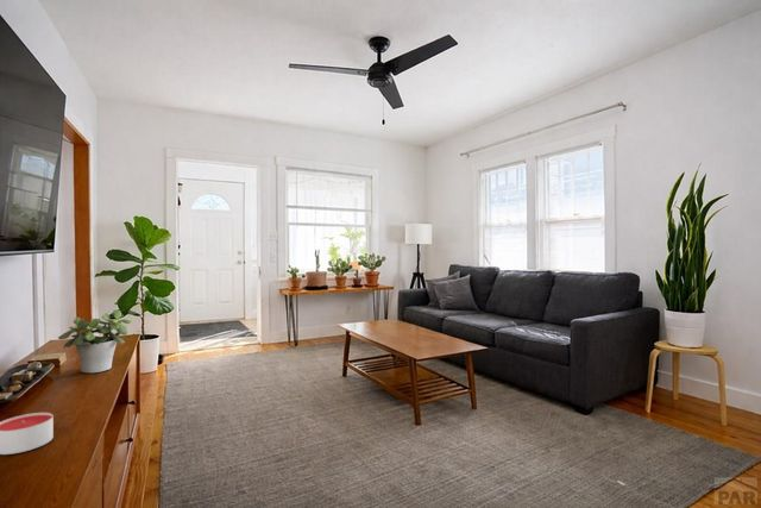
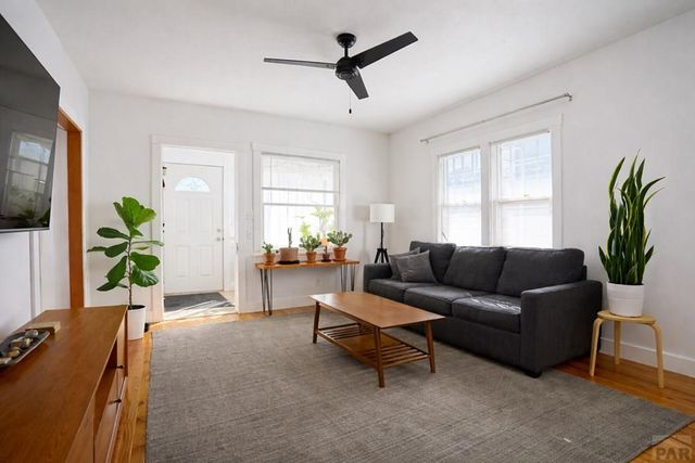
- candle (24, 431)
- potted plant (99, 341)
